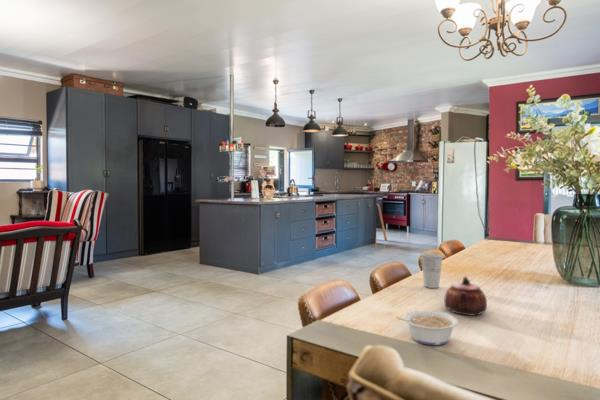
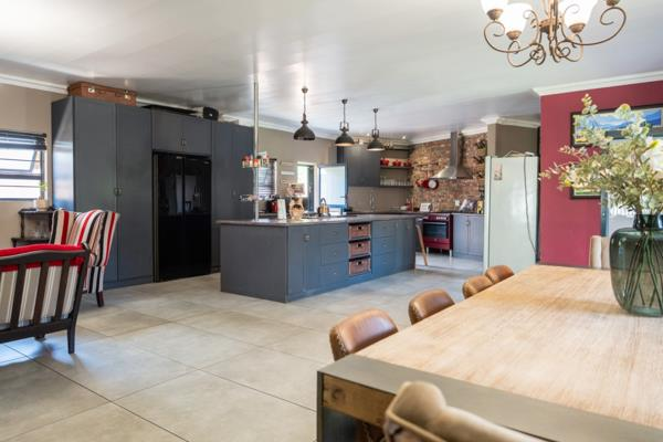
- legume (429, 327)
- cup (431, 270)
- teapot (465, 293)
